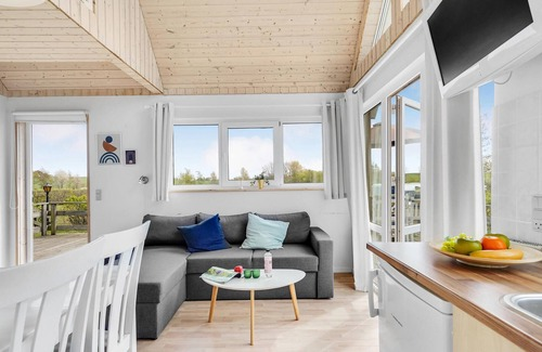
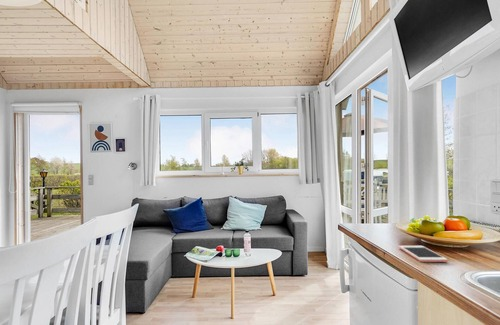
+ cell phone (421, 253)
